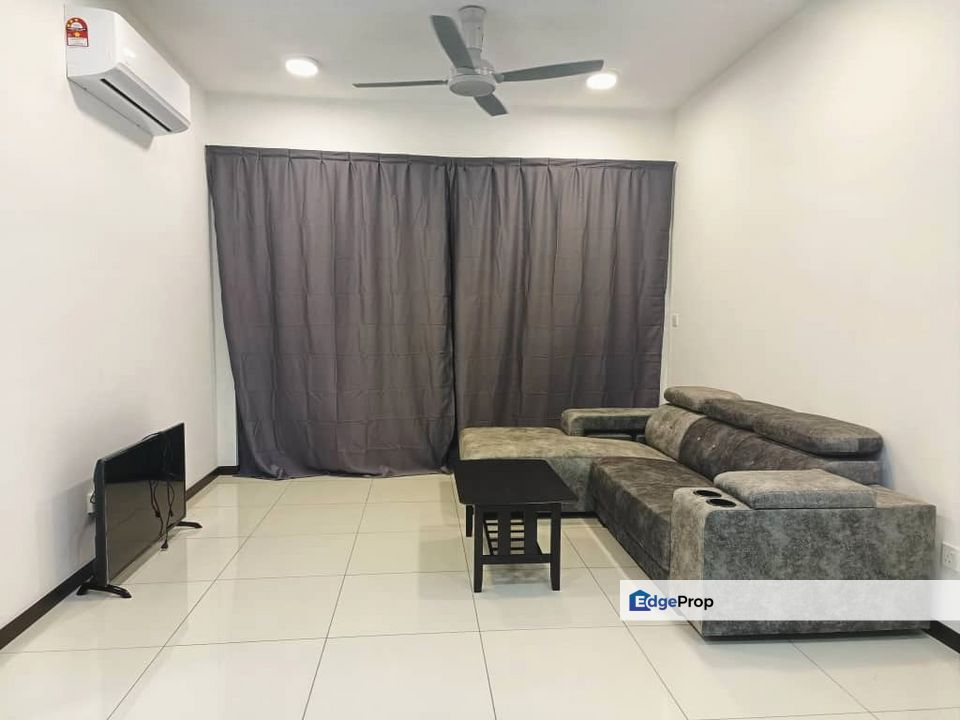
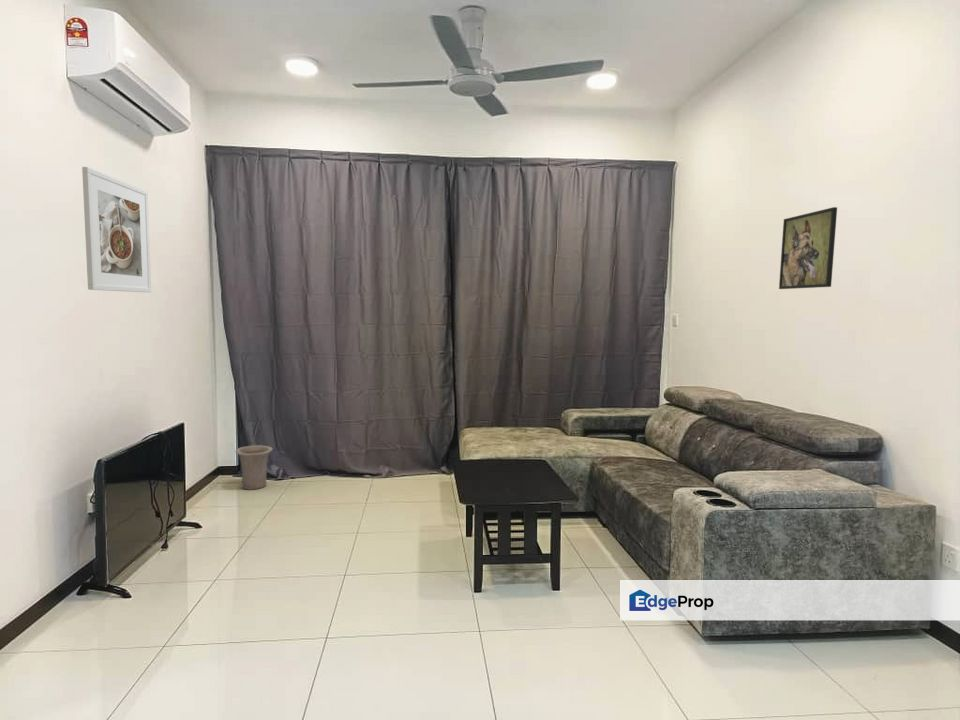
+ vase (254, 467)
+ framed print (120, 236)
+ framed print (806, 251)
